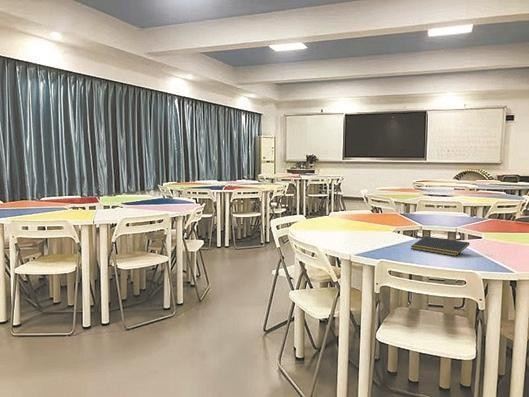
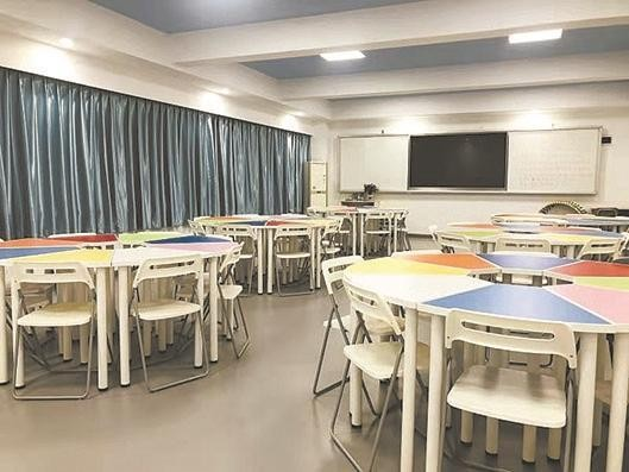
- notepad (439, 245)
